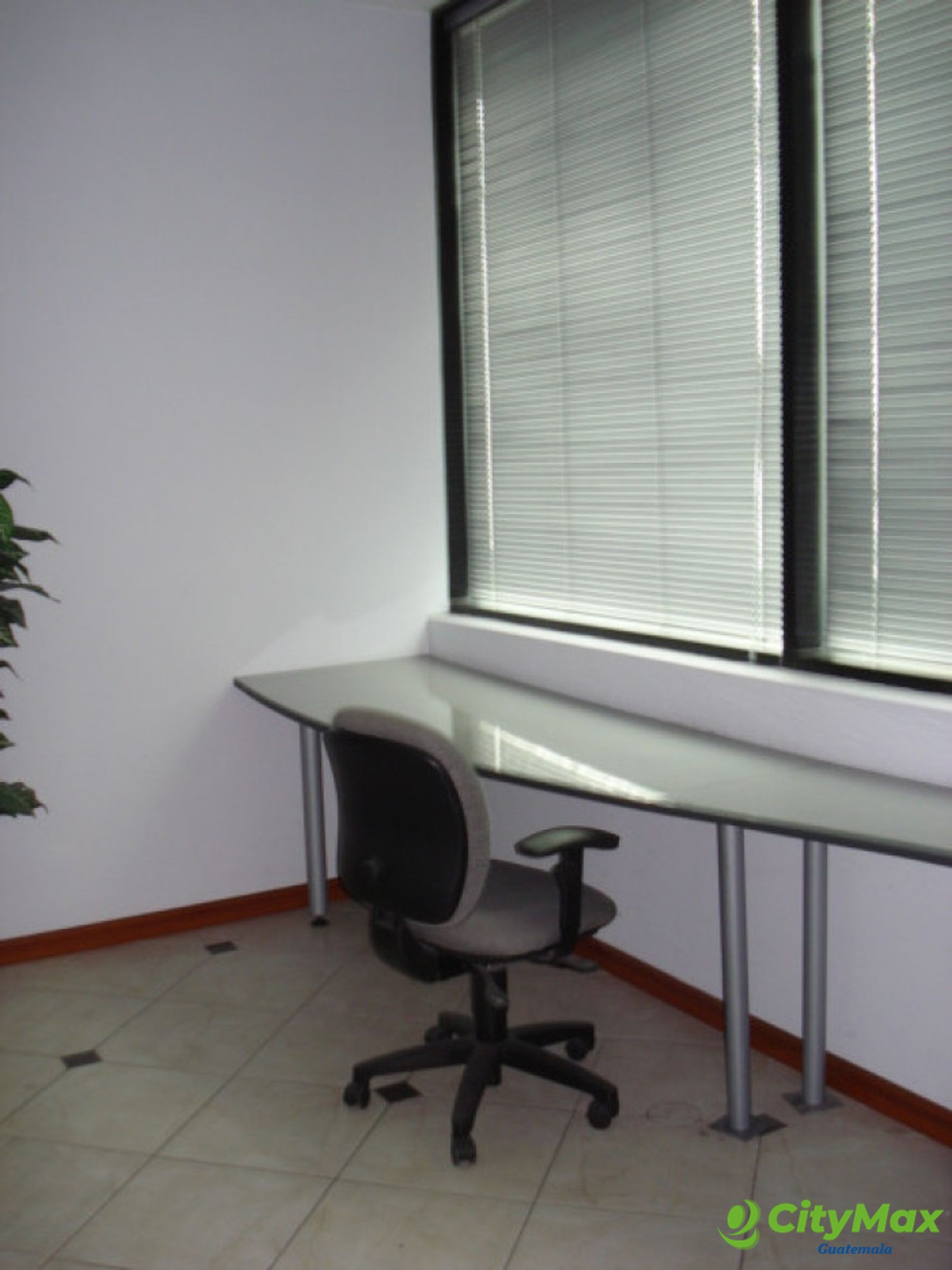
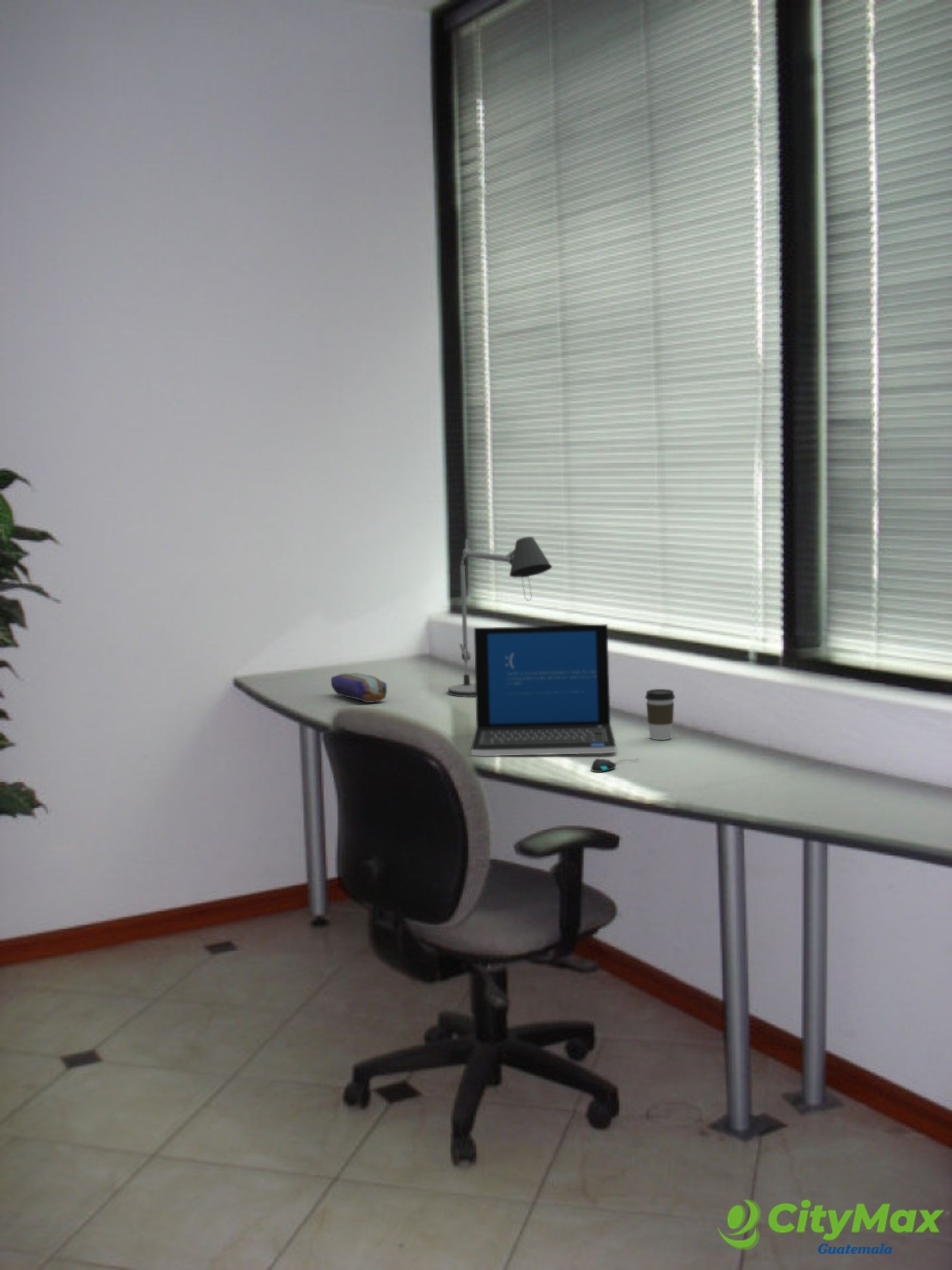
+ desk lamp (466, 620)
+ coffee cup (660, 714)
+ mouse (616, 761)
+ laptop (541, 688)
+ pencil case (358, 686)
